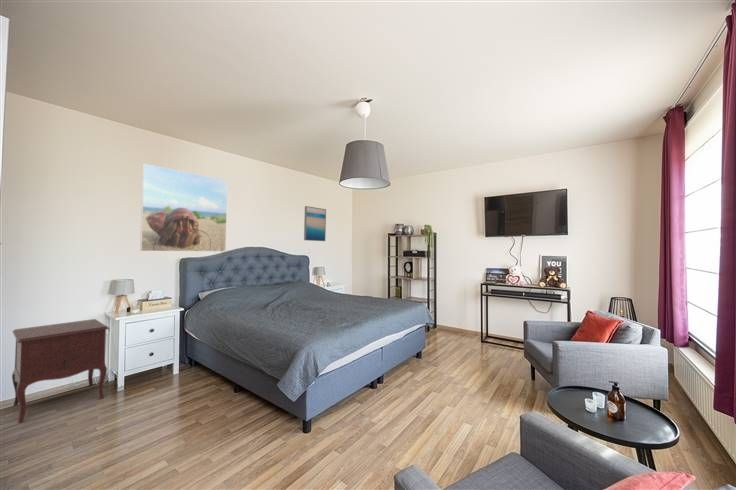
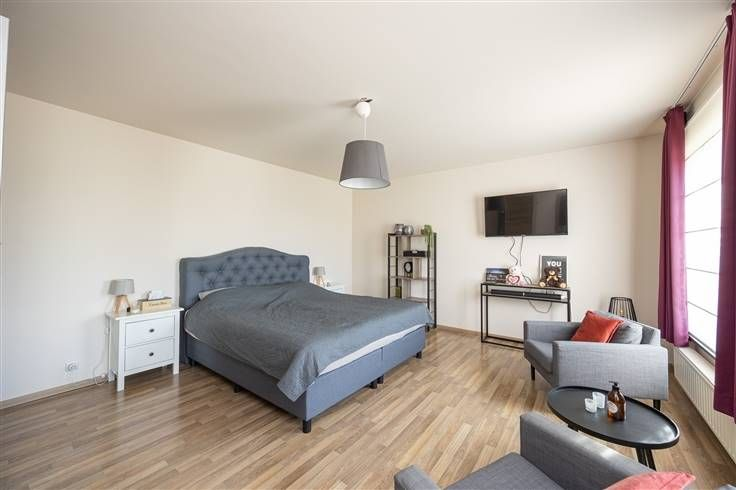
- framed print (188, 212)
- nightstand (61, 364)
- wall art (315, 224)
